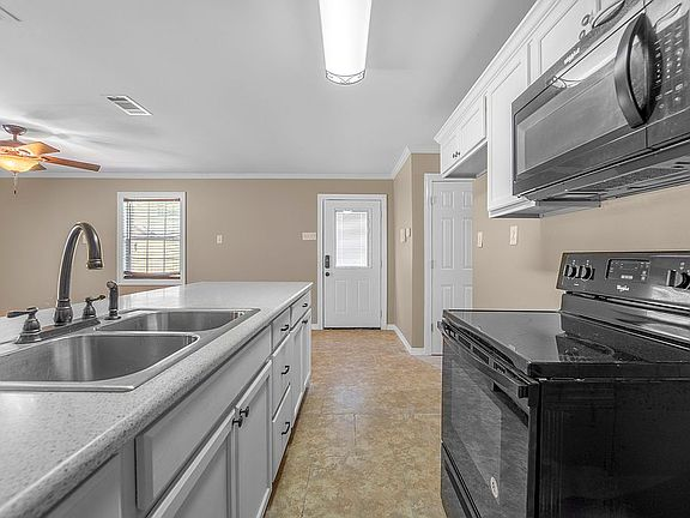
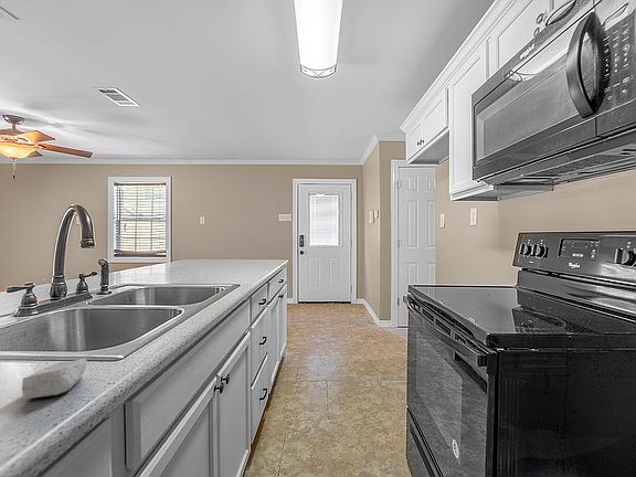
+ soap bar (59, 373)
